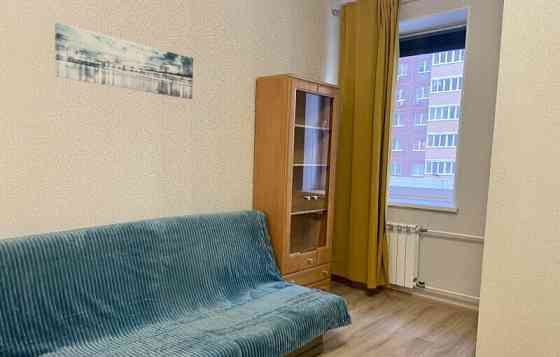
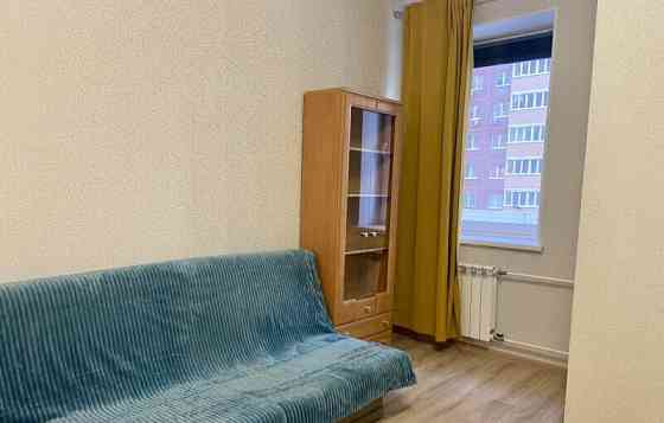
- wall art (132, 66)
